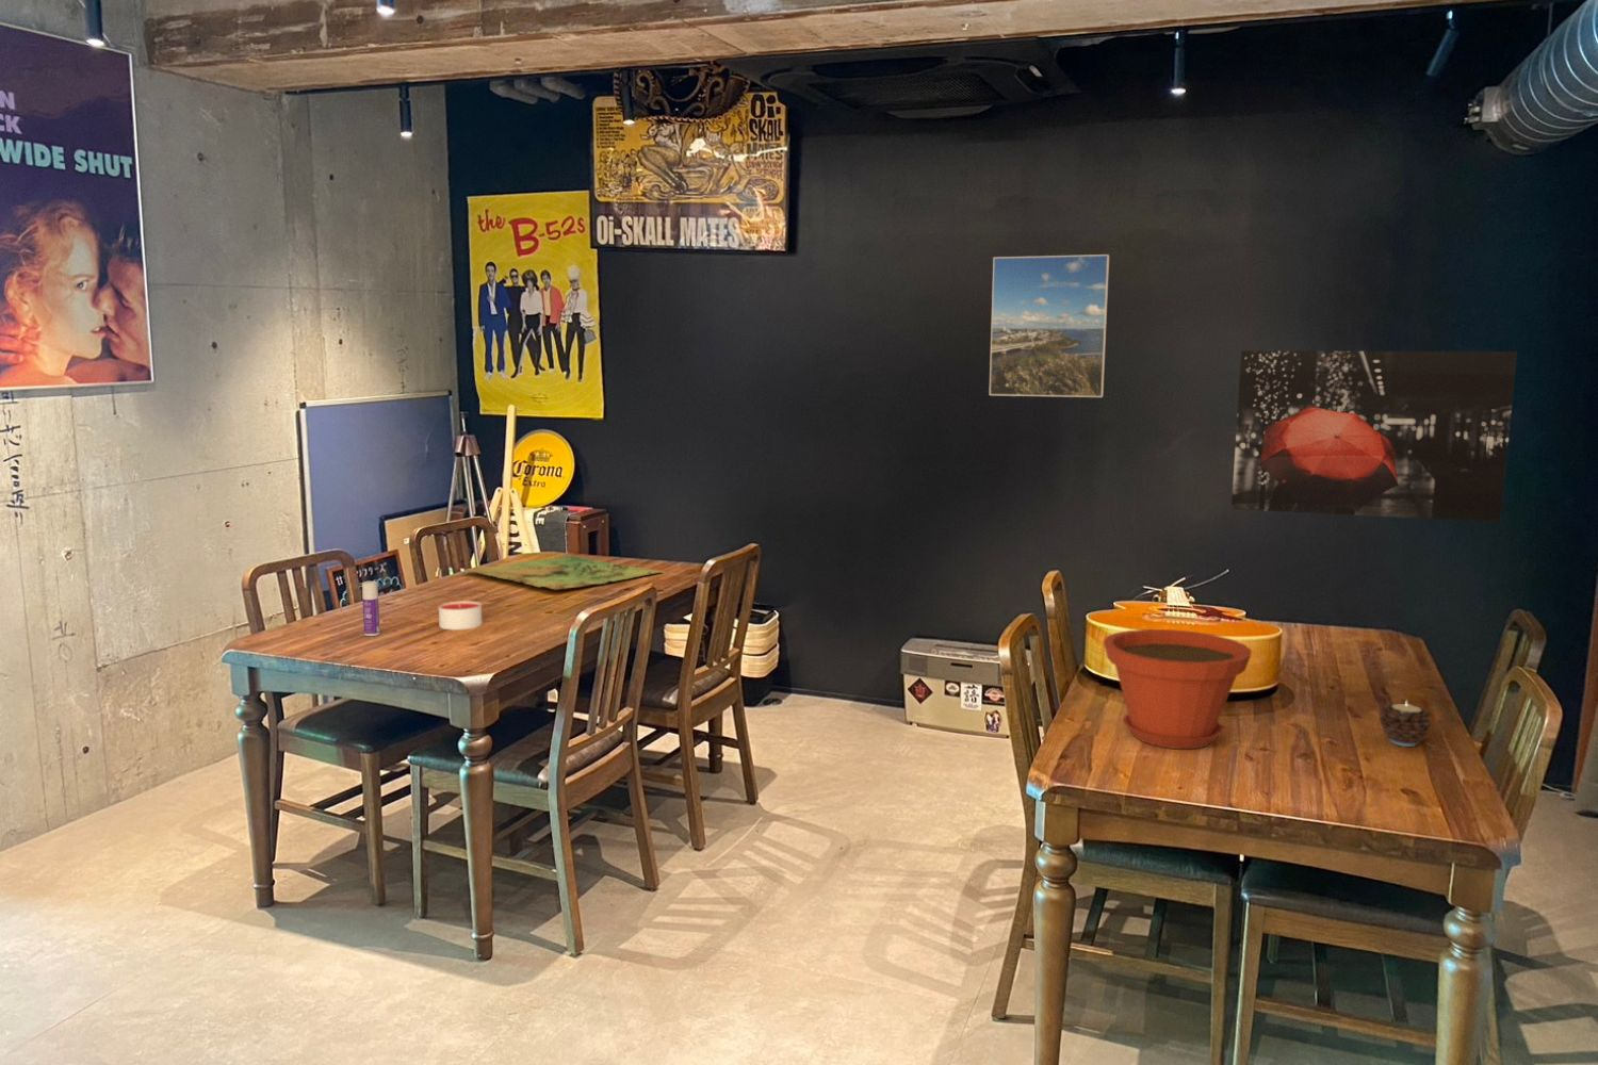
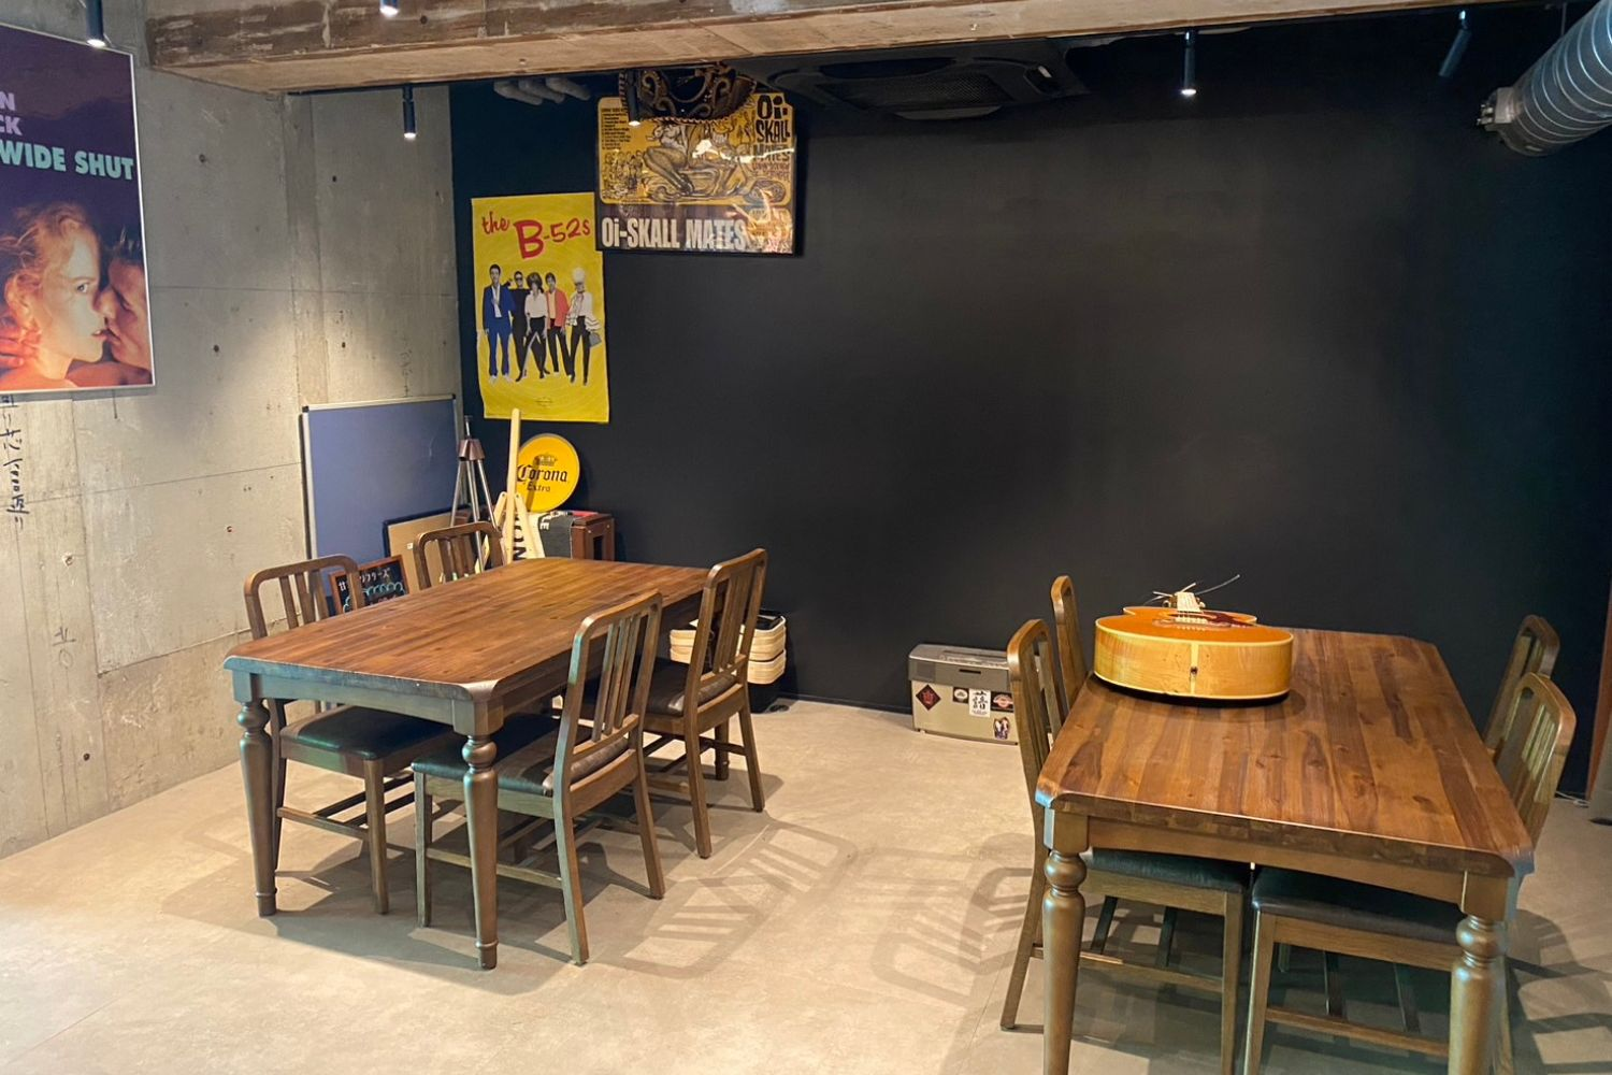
- board game (564, 569)
- plant pot (1172, 692)
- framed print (1047, 326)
- candle (1405, 721)
- wall art (1367, 434)
- bottle (371, 609)
- candle (460, 615)
